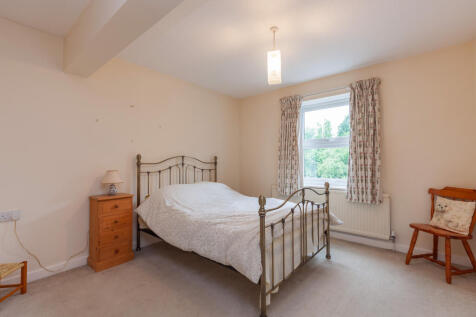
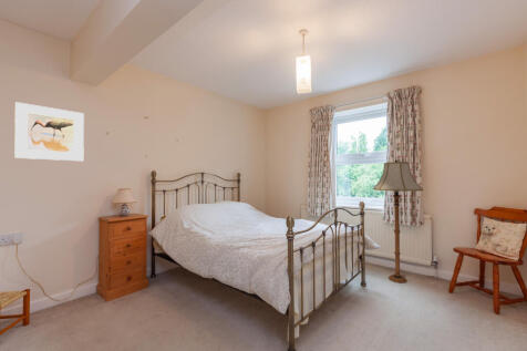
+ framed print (51, 133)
+ floor lamp (396, 218)
